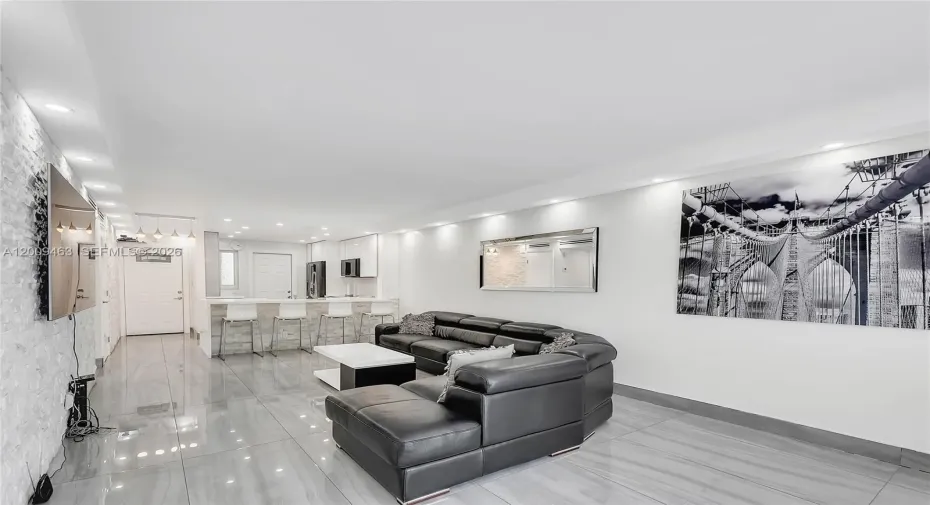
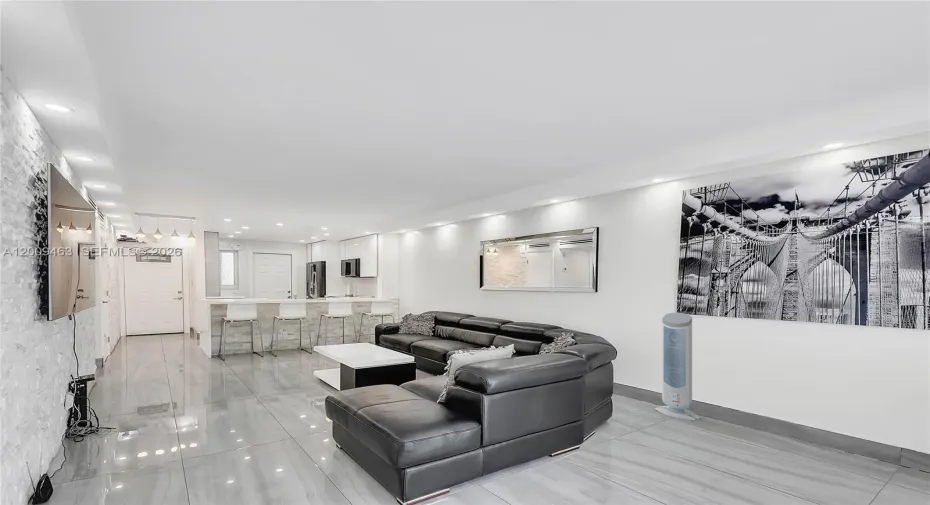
+ air purifier (677, 363)
